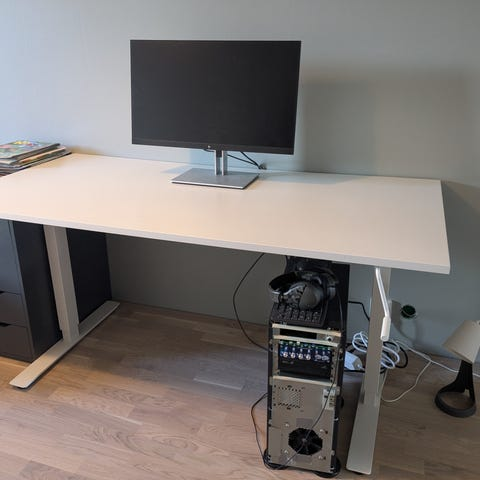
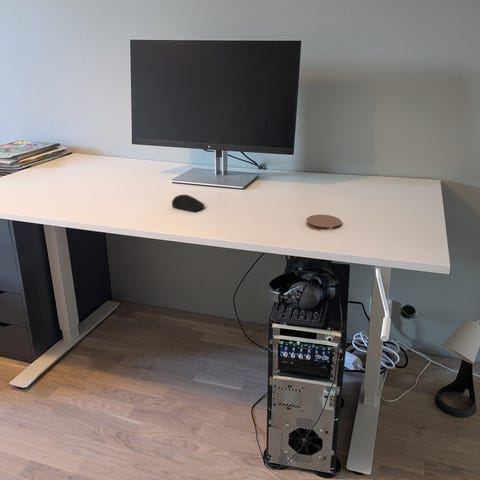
+ computer mouse (187, 201)
+ coaster (323, 222)
